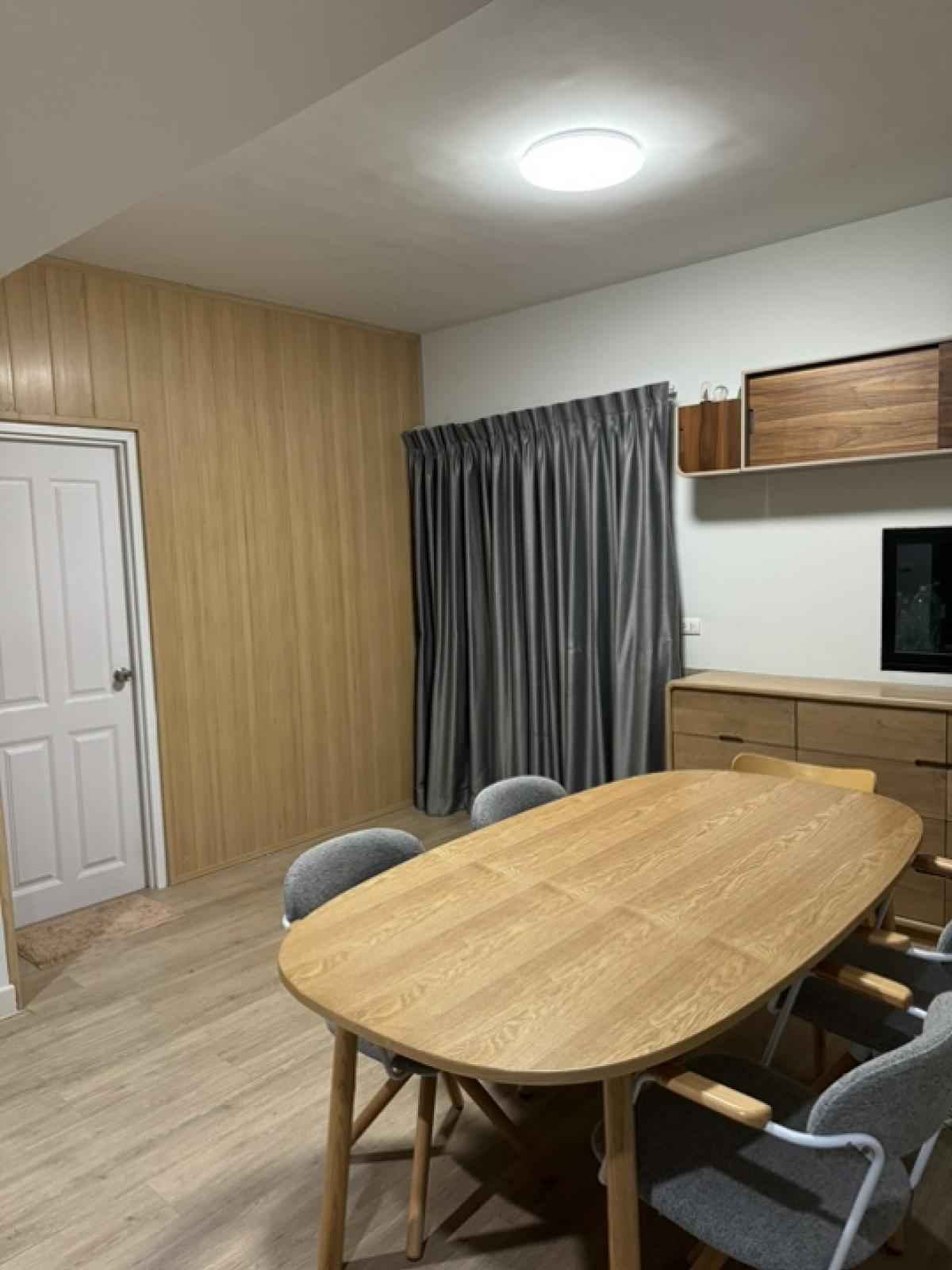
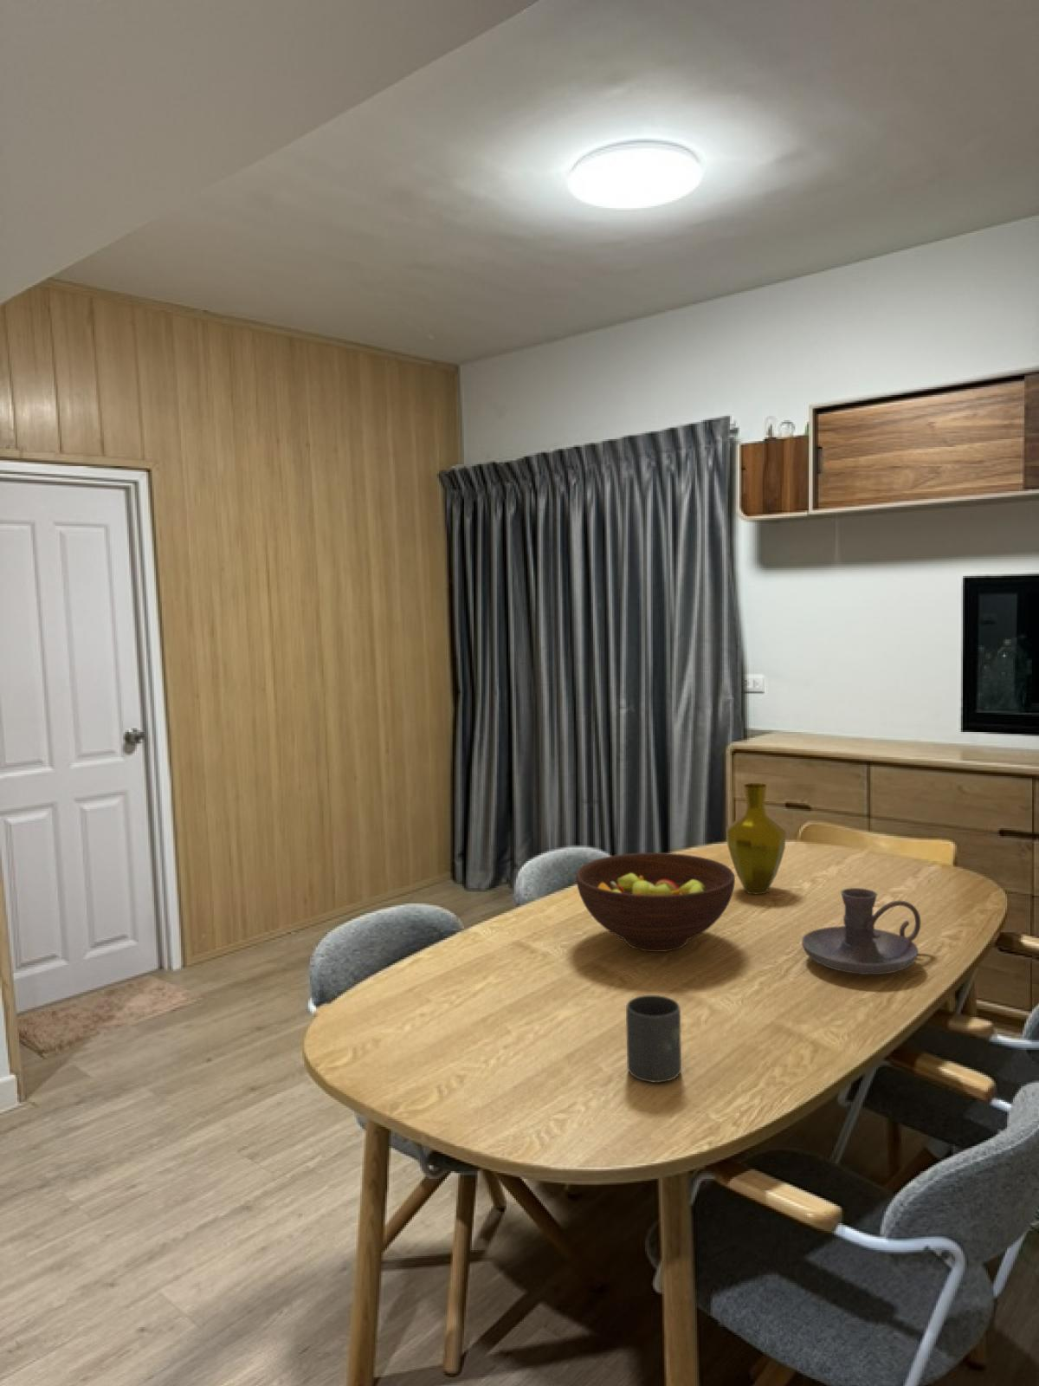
+ fruit bowl (655, 908)
+ mug (657, 1035)
+ candle holder (869, 927)
+ vase (755, 838)
